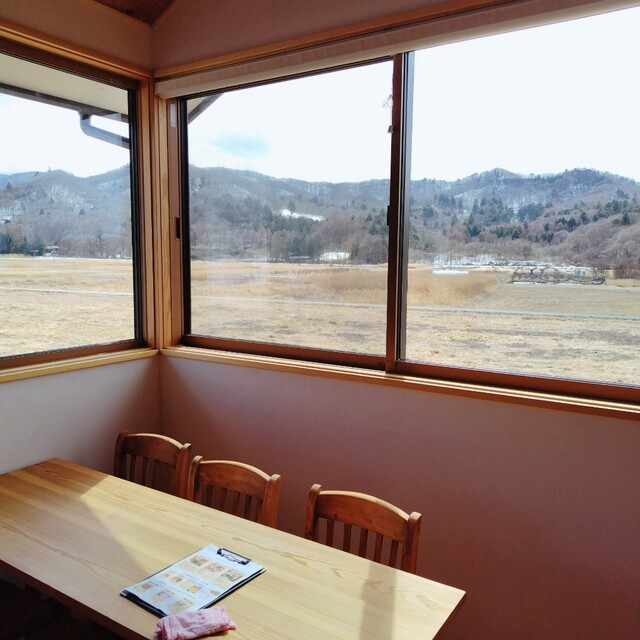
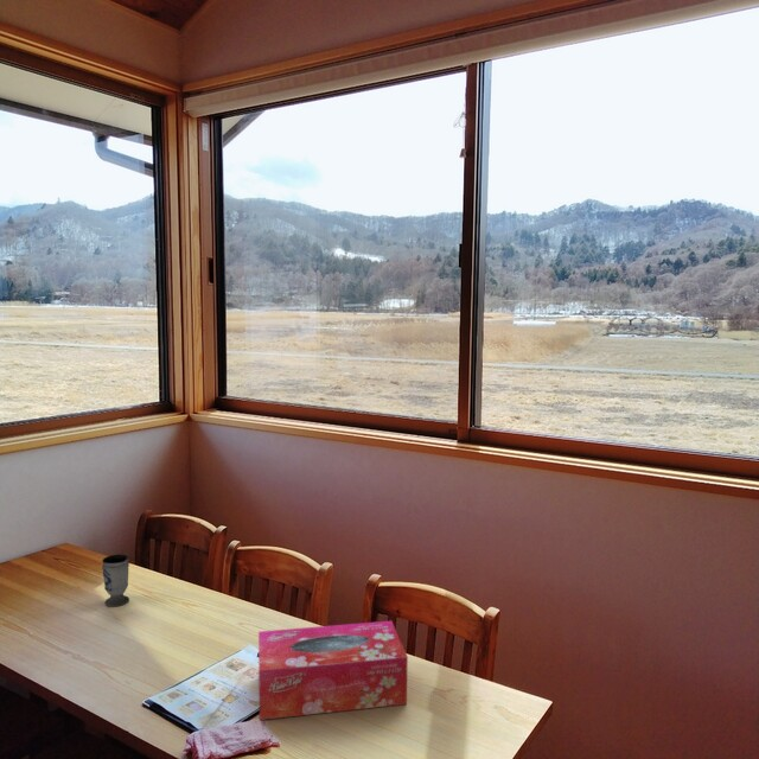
+ tissue box (330, 666)
+ cup (115, 580)
